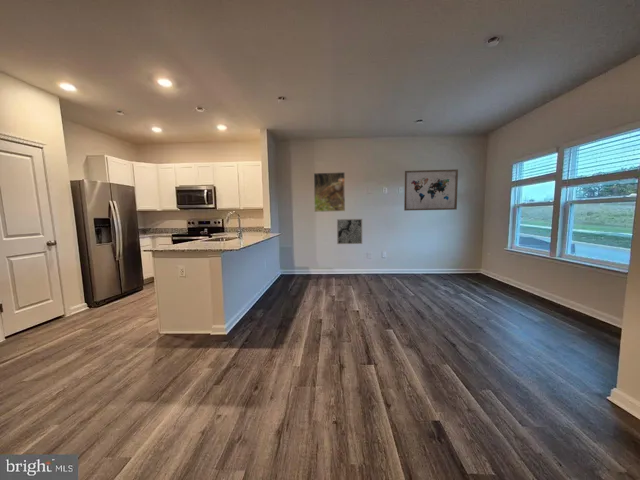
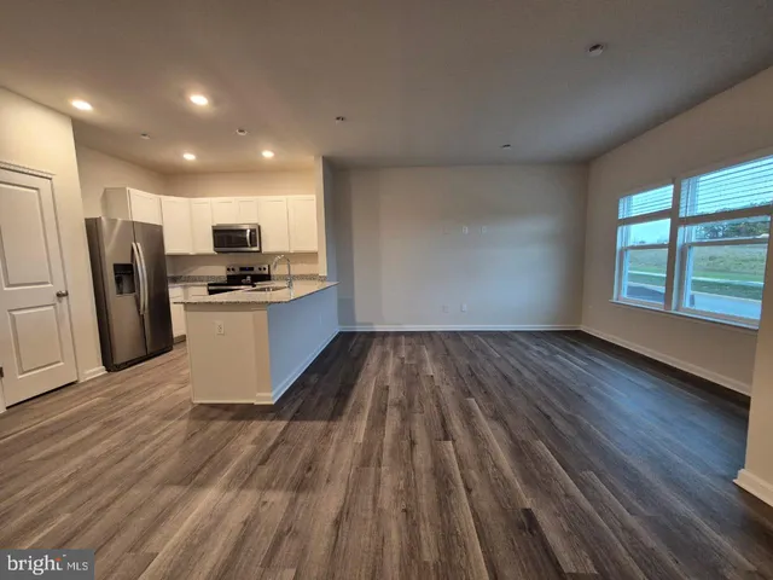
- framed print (329, 192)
- wall art (349, 231)
- wall art (430, 190)
